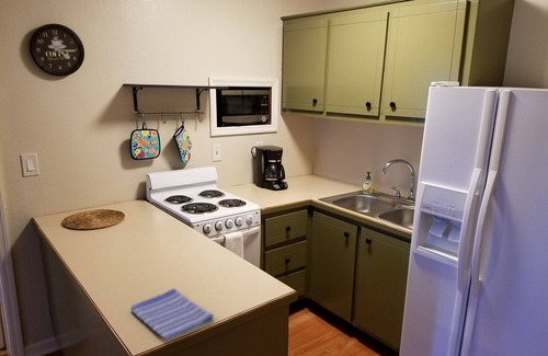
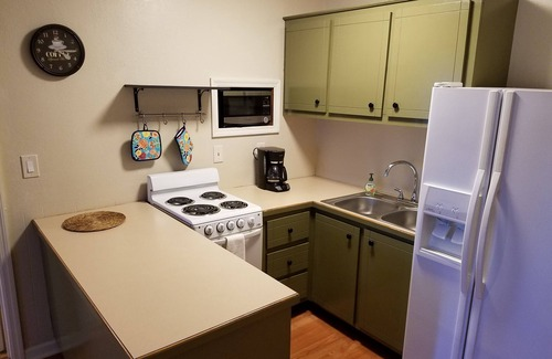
- dish towel (171, 311)
